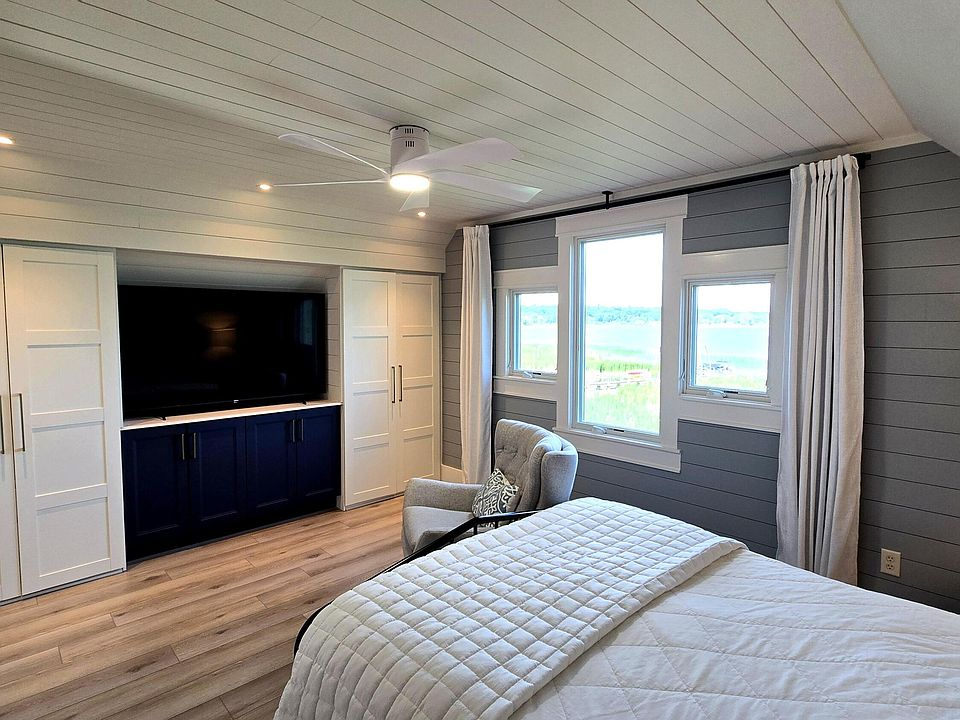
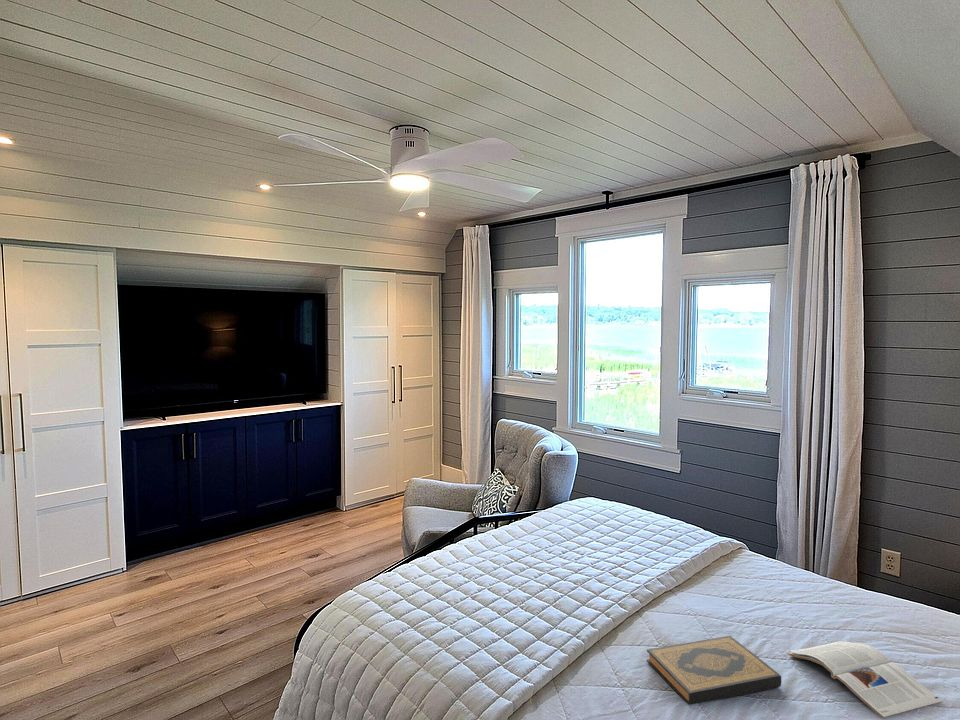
+ hardback book (711, 668)
+ magazine (860, 669)
